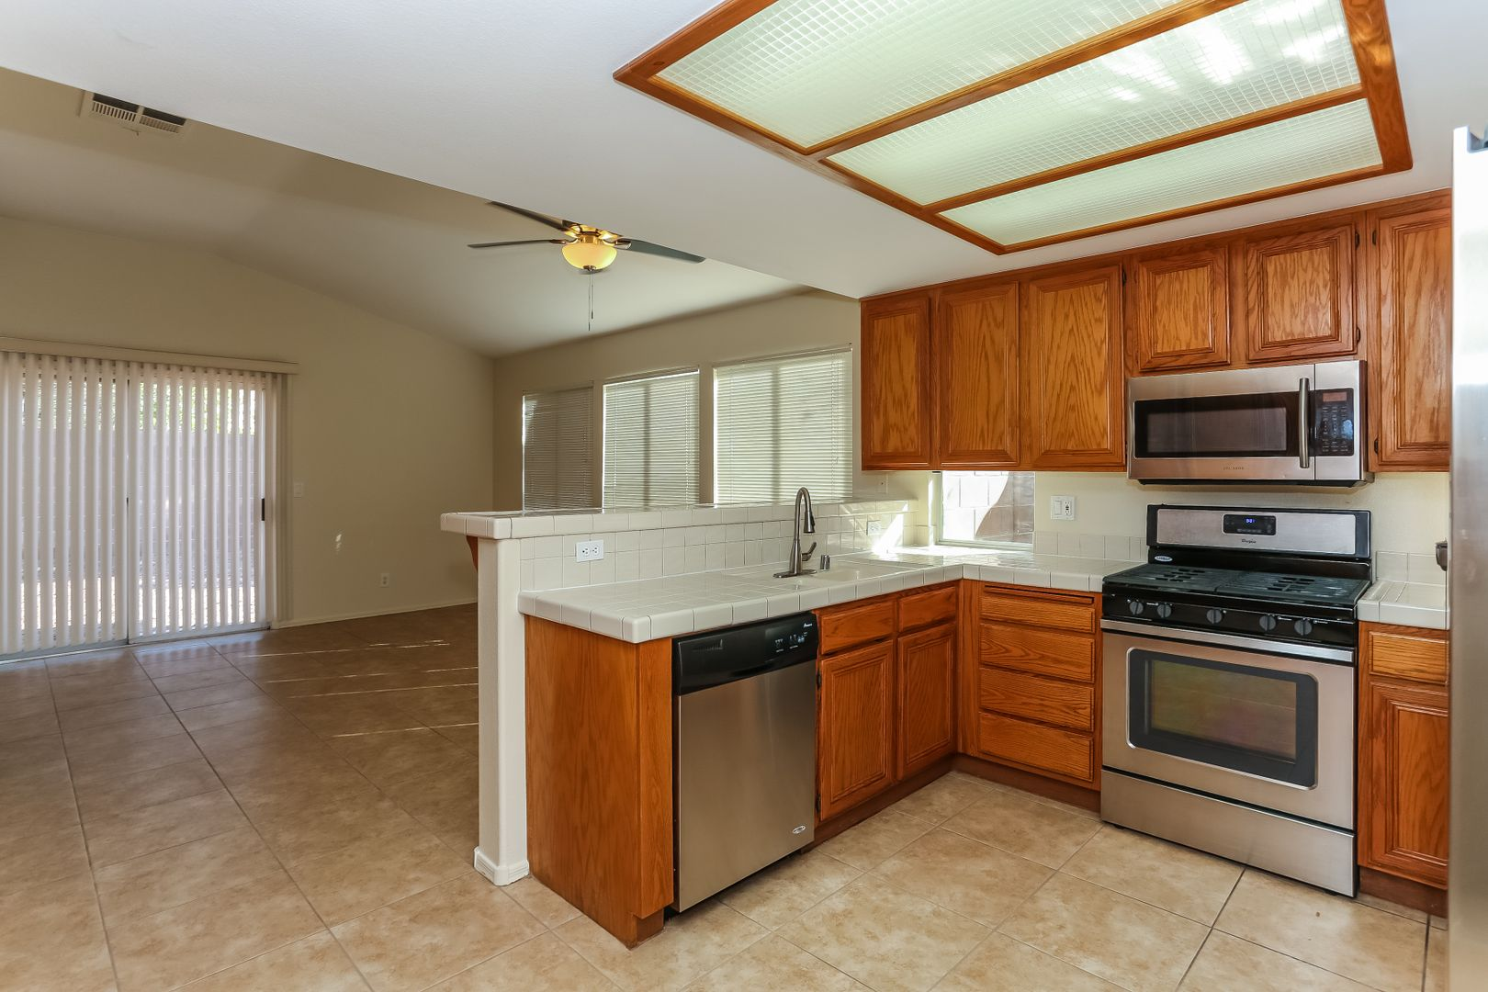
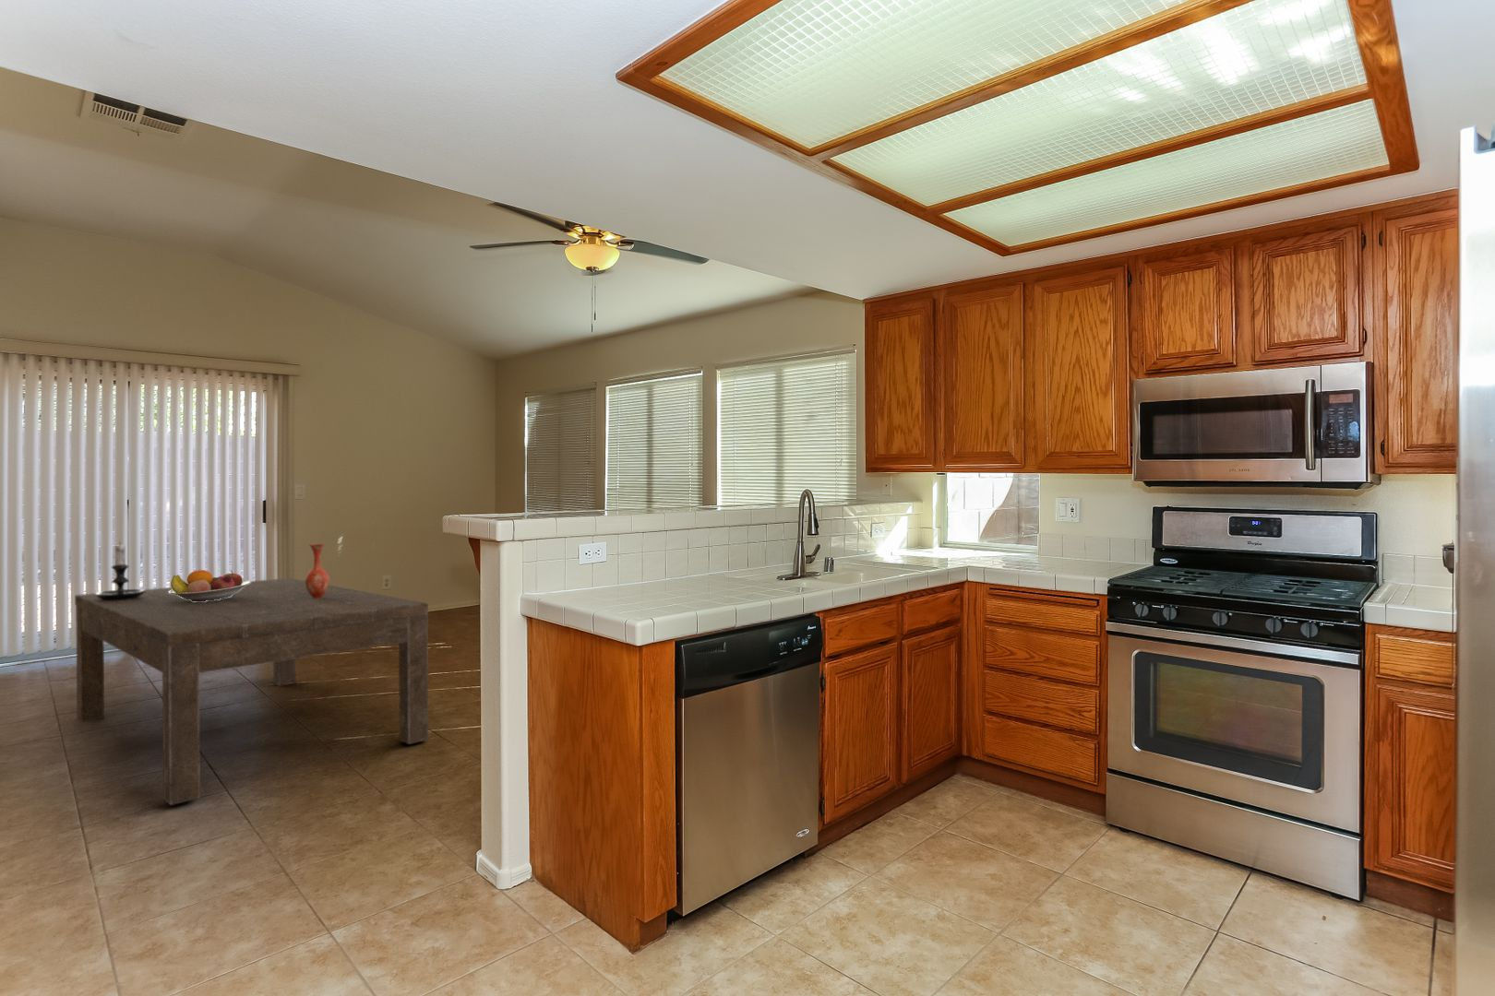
+ fruit bowl (211, 584)
+ vase (317, 570)
+ candle holder (119, 569)
+ dining table (244, 664)
